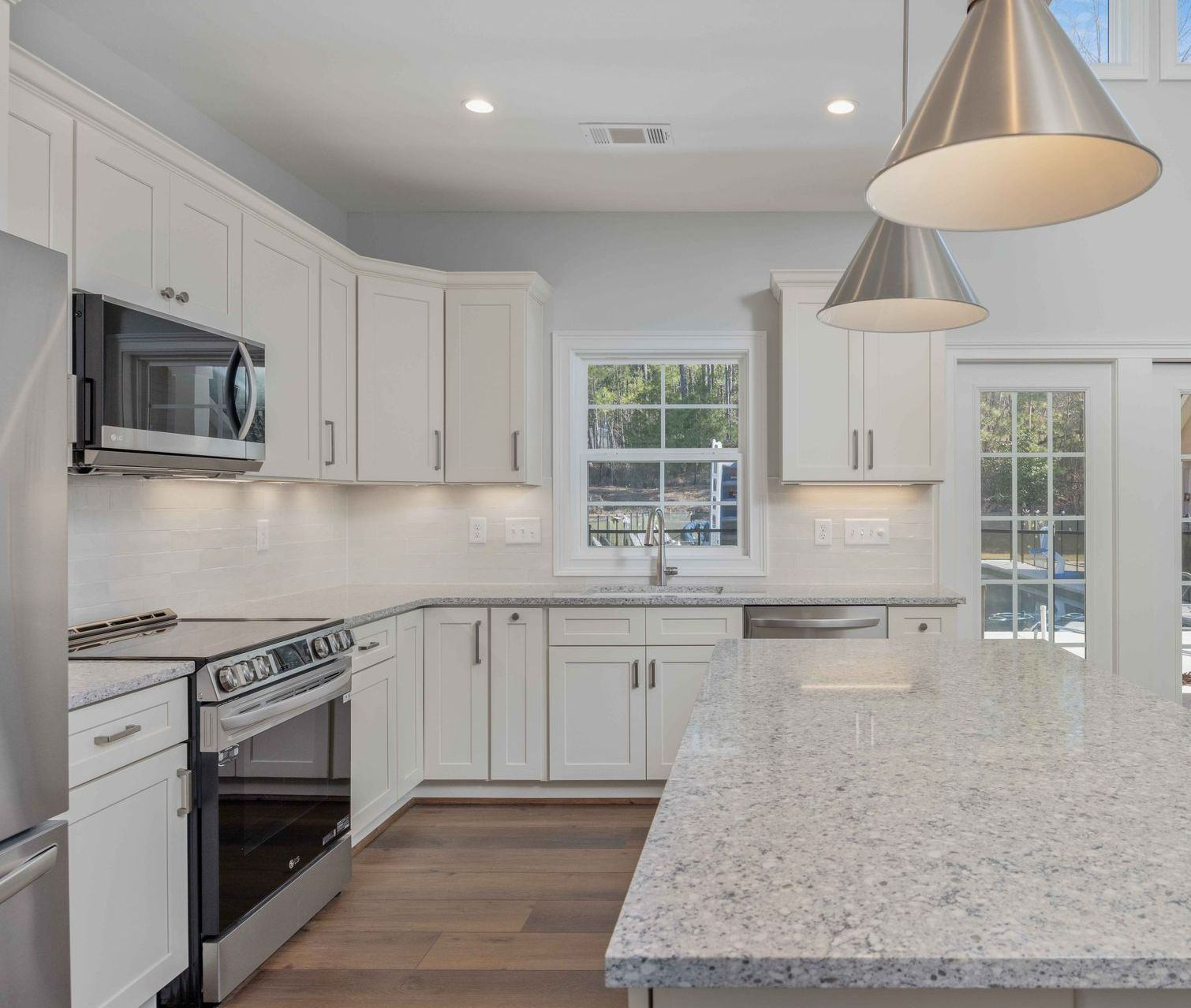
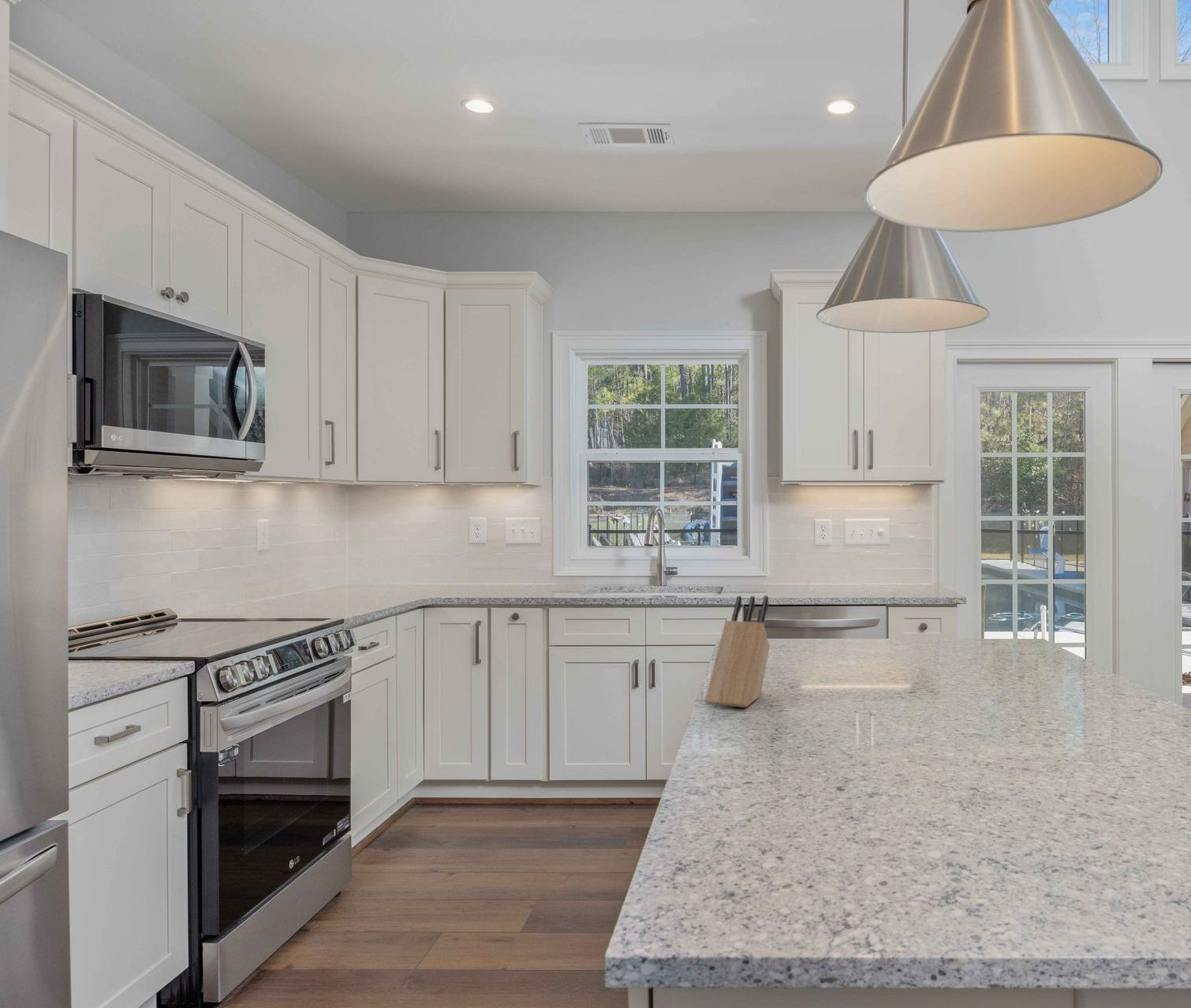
+ knife block (741, 647)
